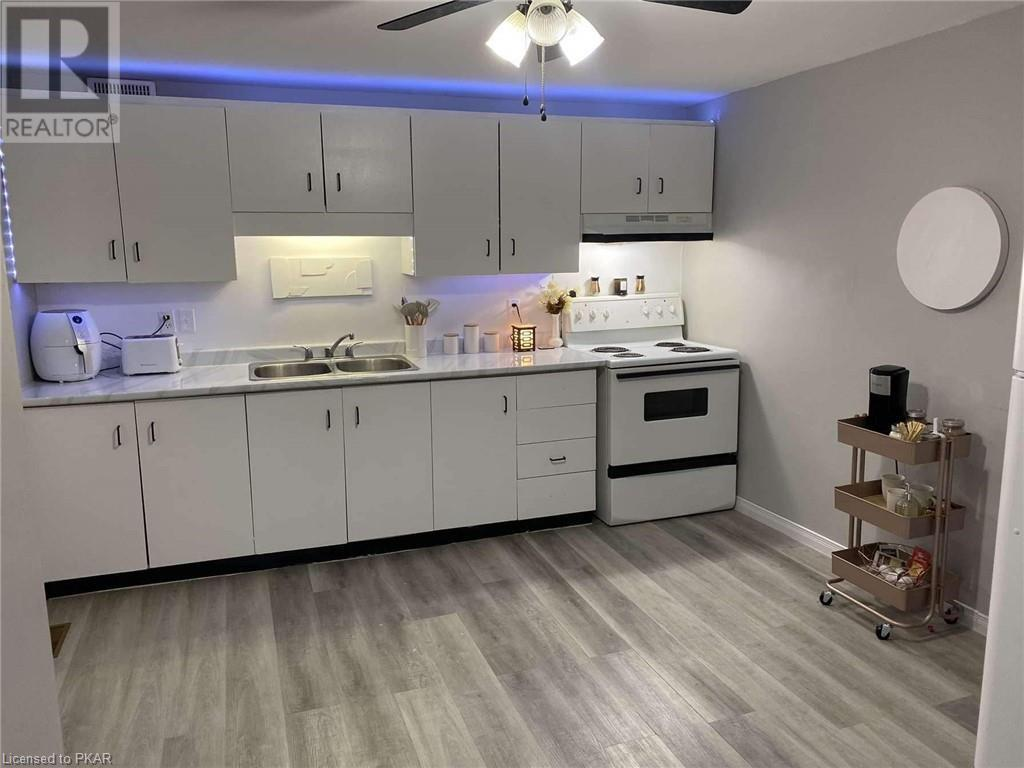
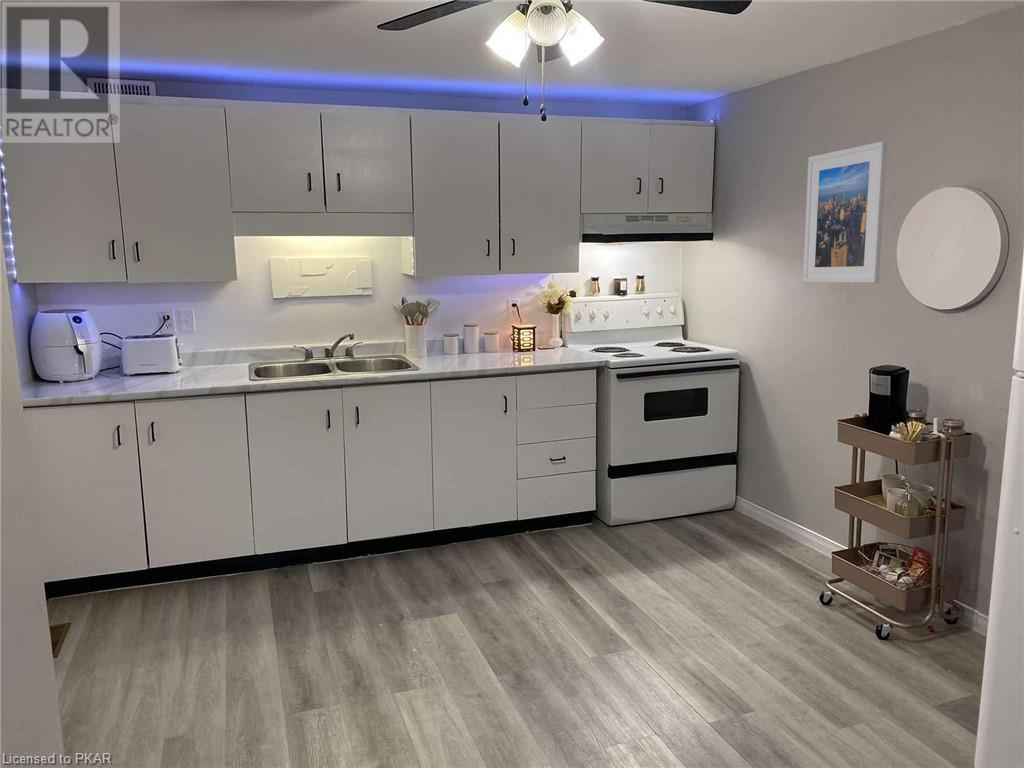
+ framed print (841, 216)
